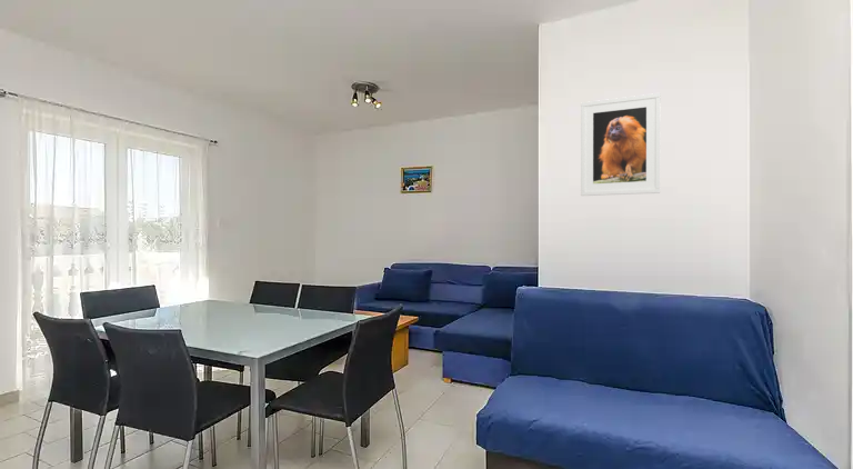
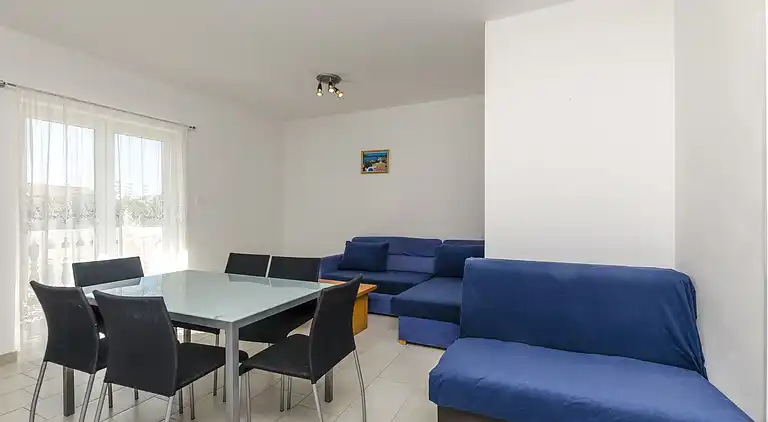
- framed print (619, 146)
